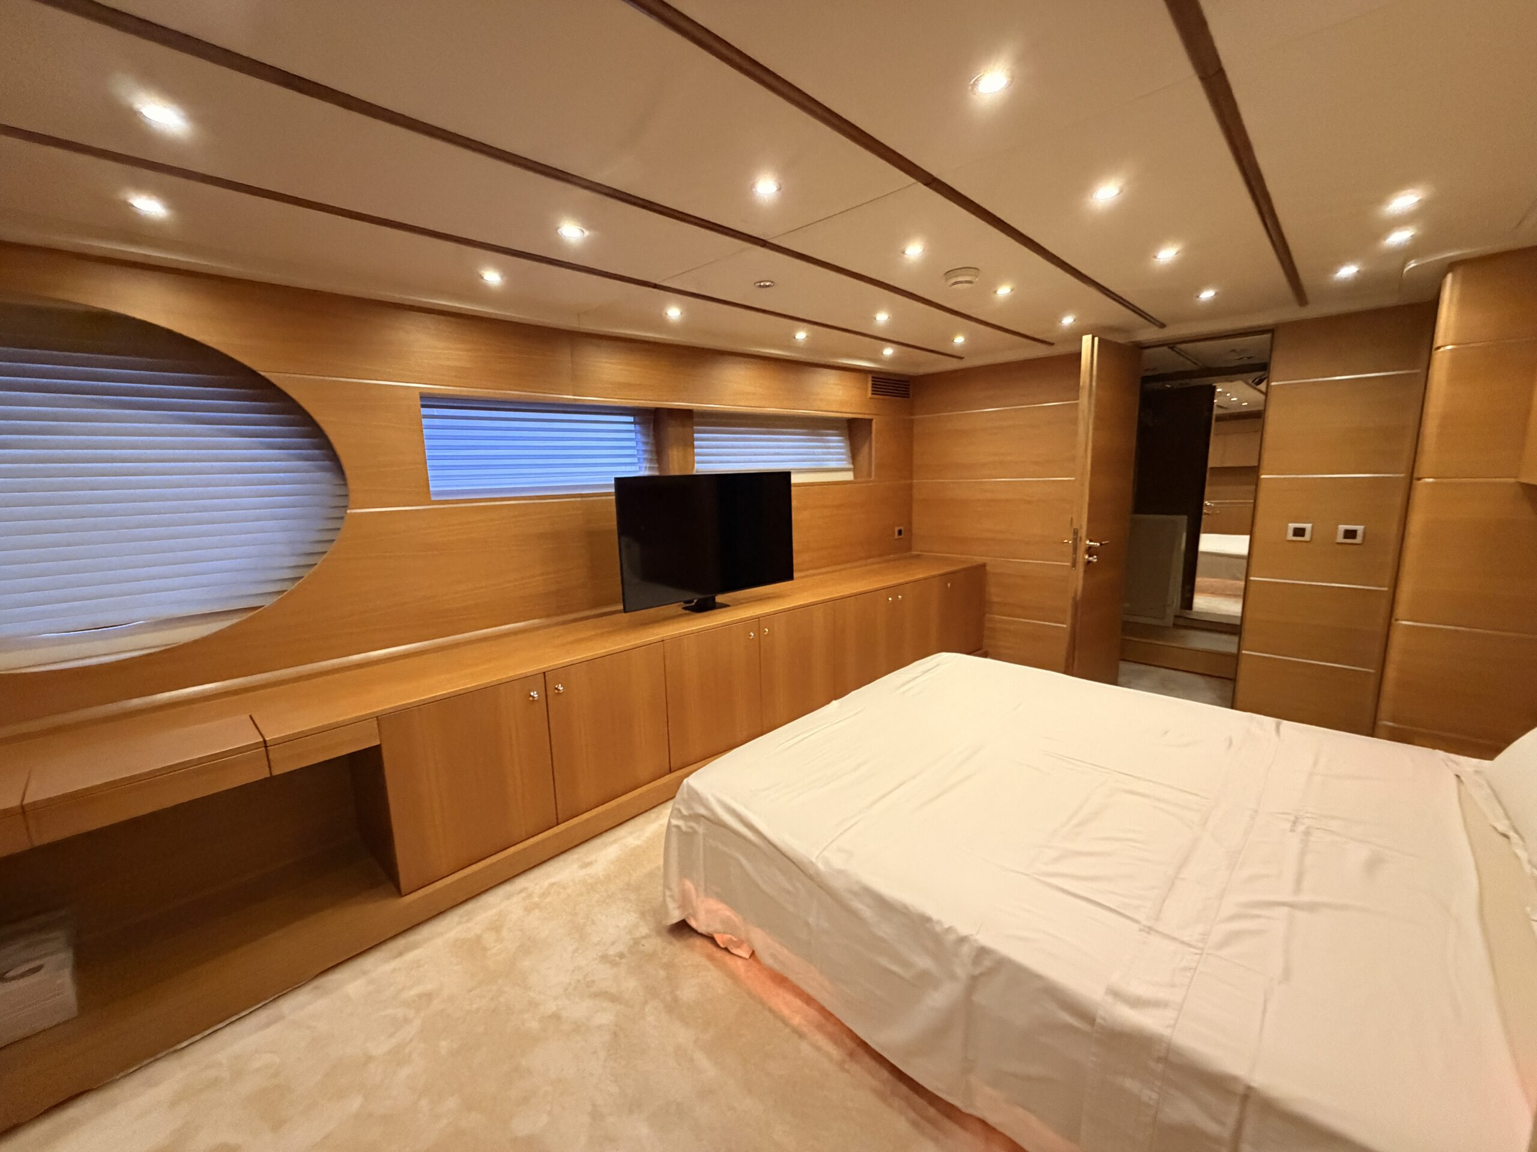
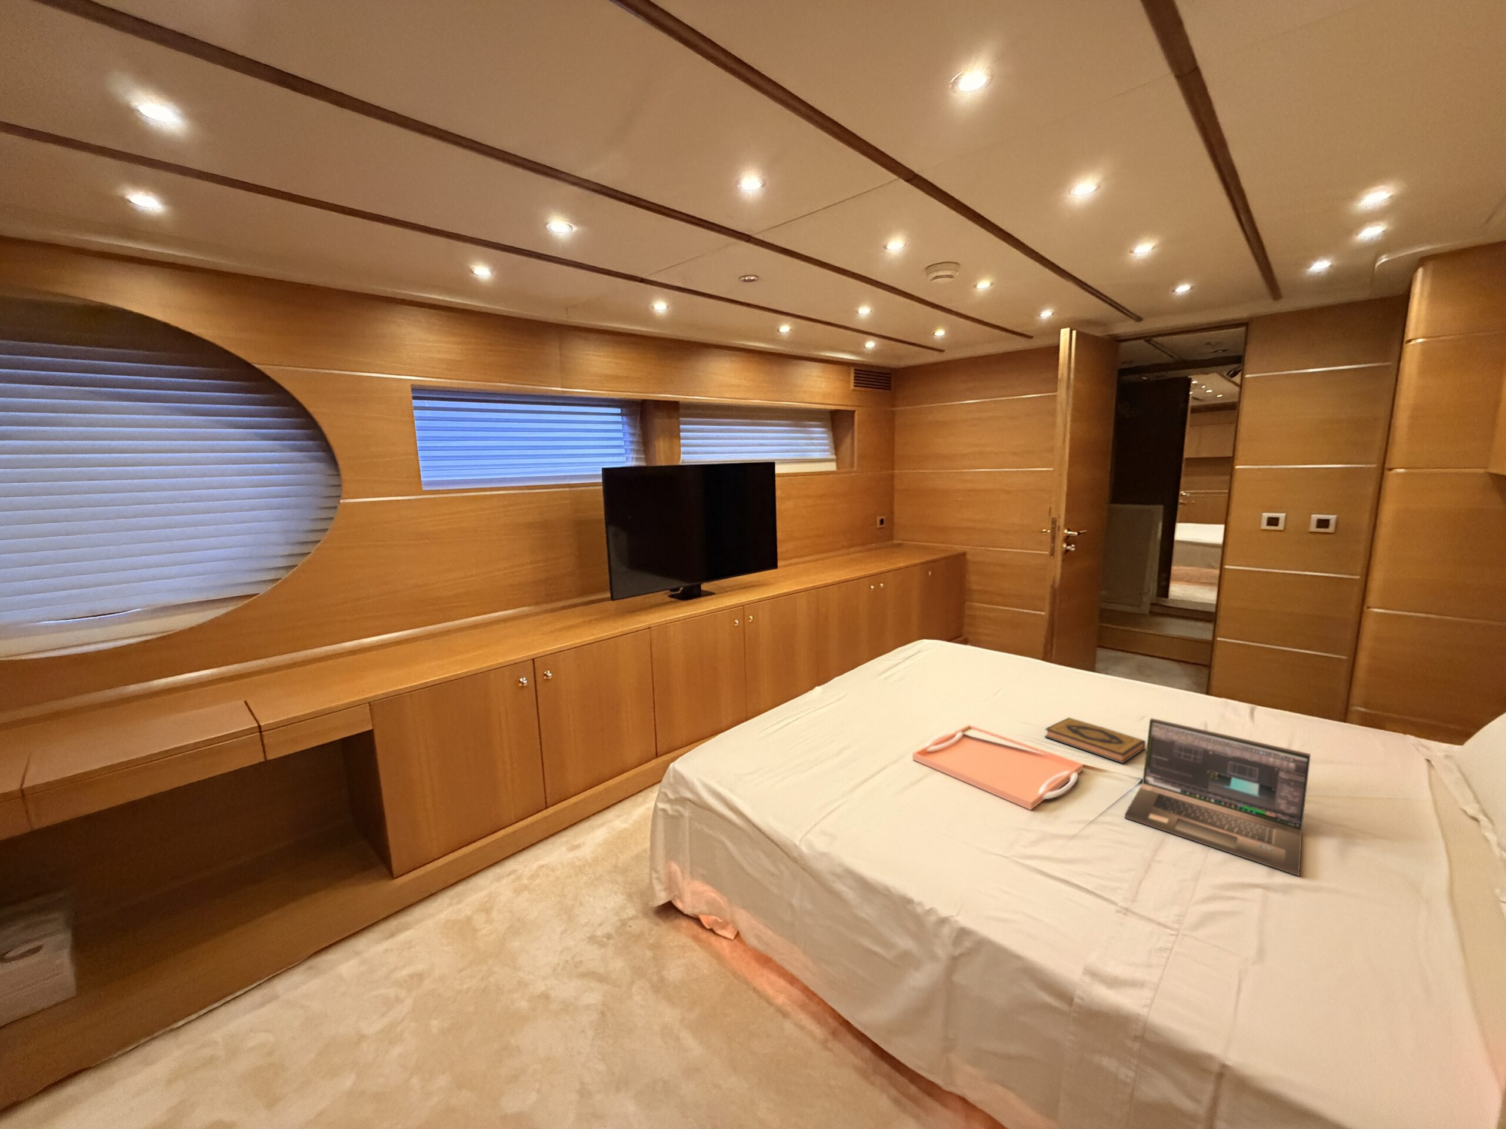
+ serving tray (995, 761)
+ hardback book (1093, 738)
+ laptop (1214, 786)
